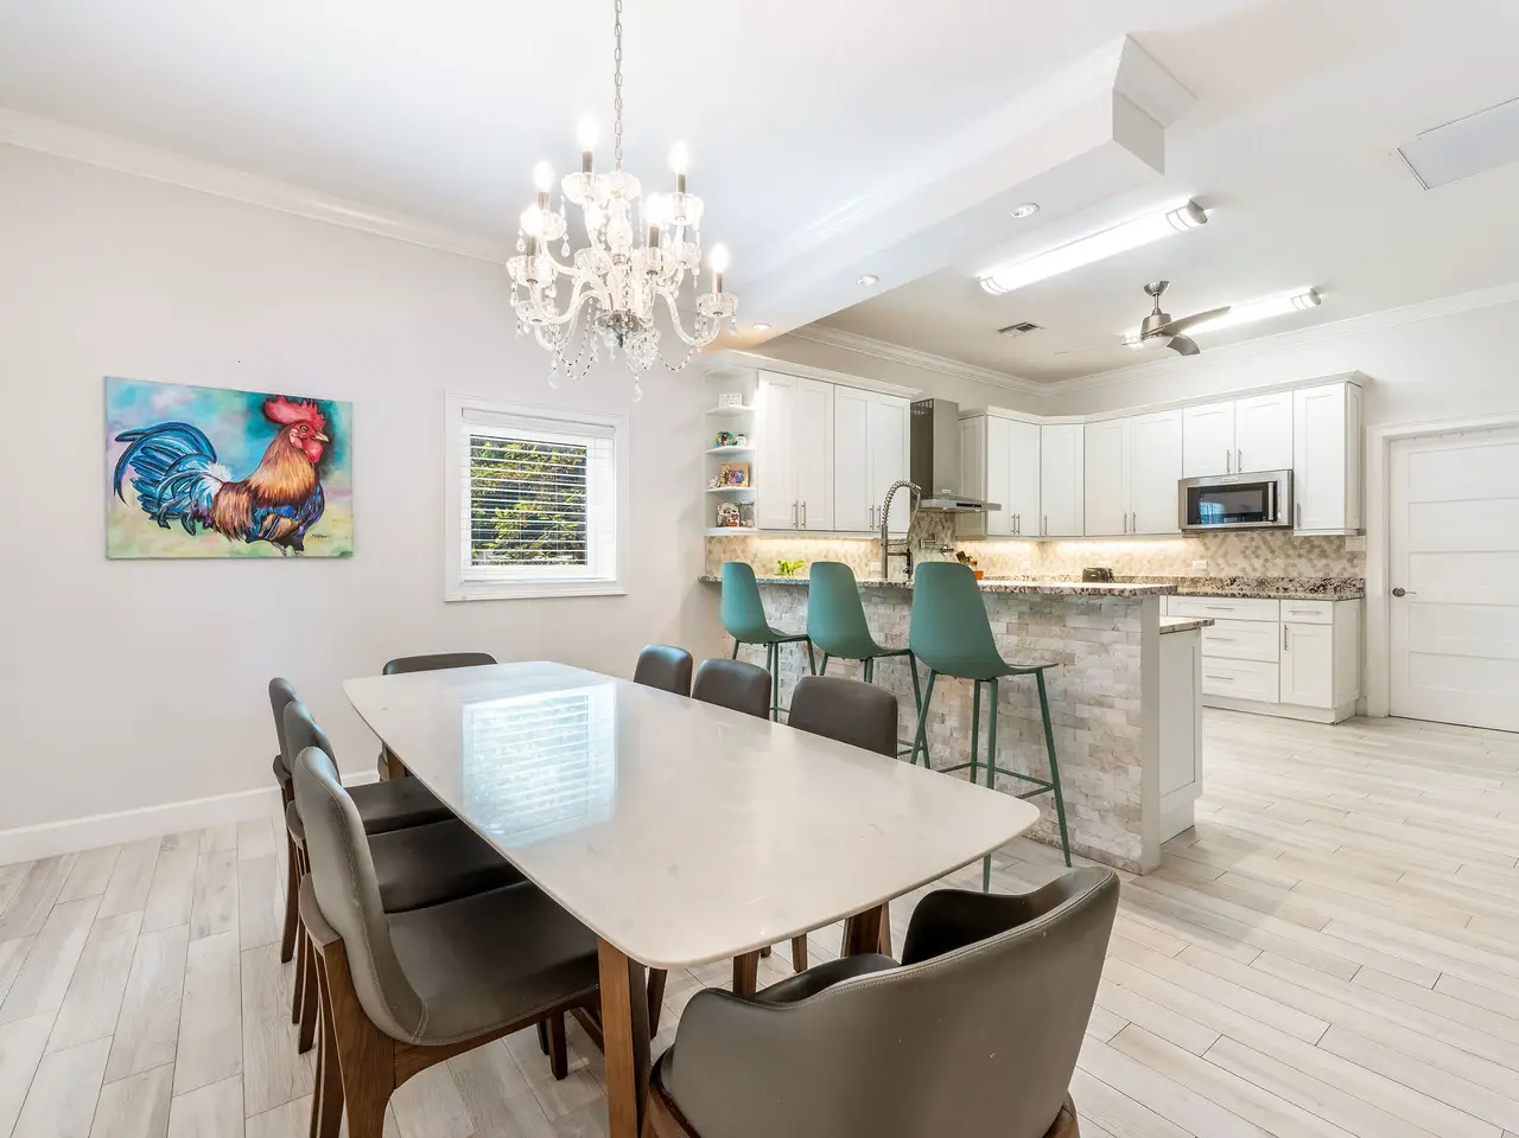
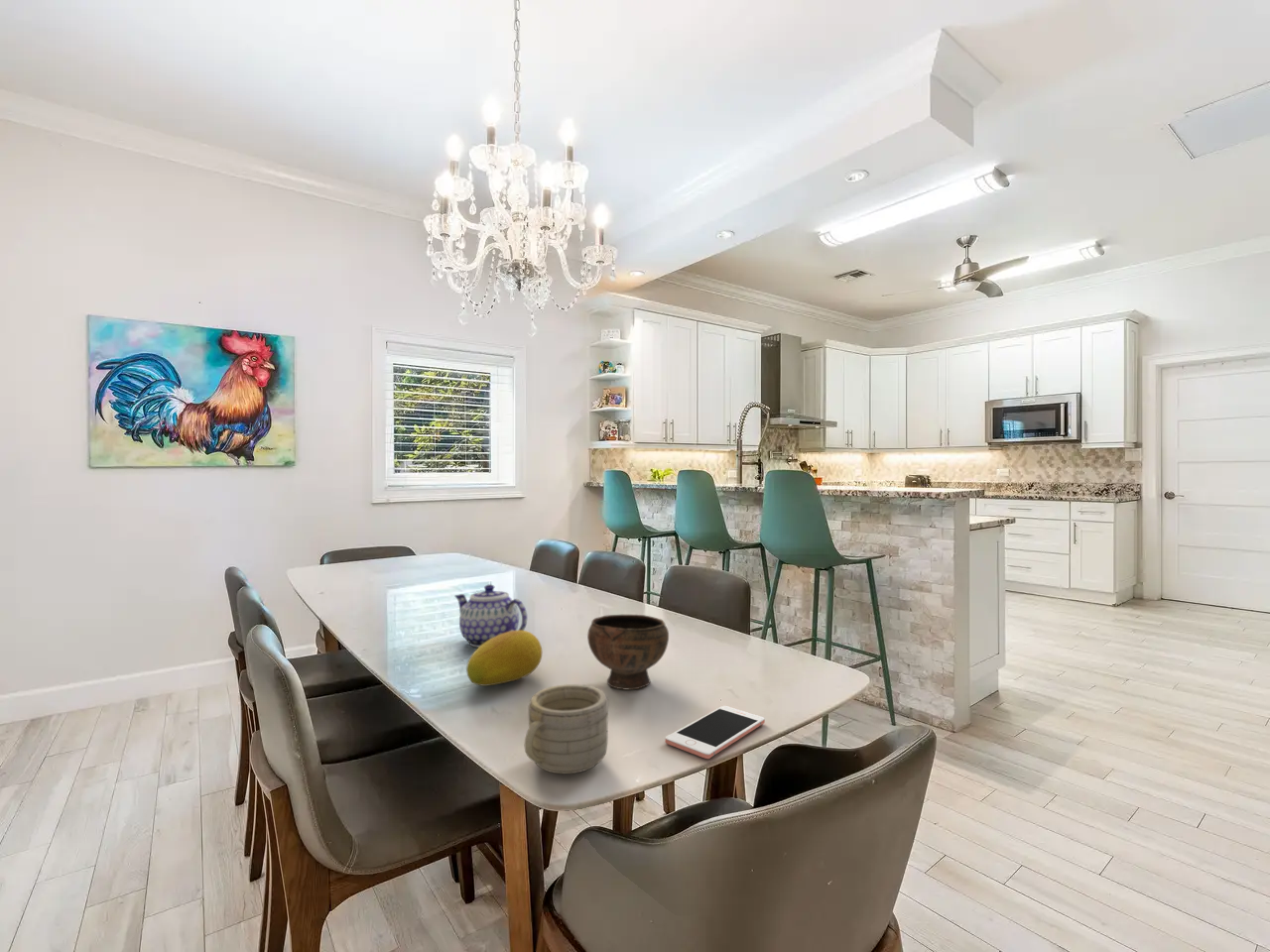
+ bowl (628, 651)
+ cell phone (716, 730)
+ mug (562, 733)
+ fruit (503, 657)
+ teapot (489, 613)
